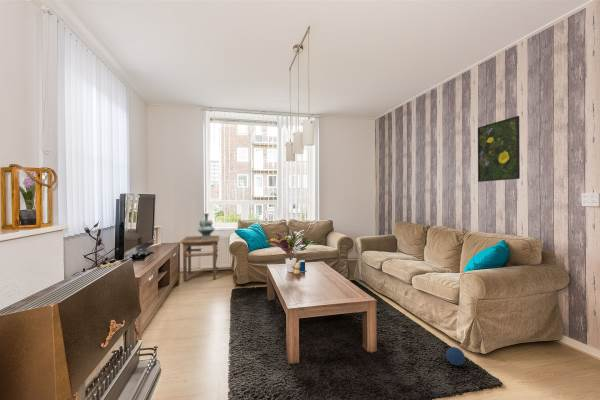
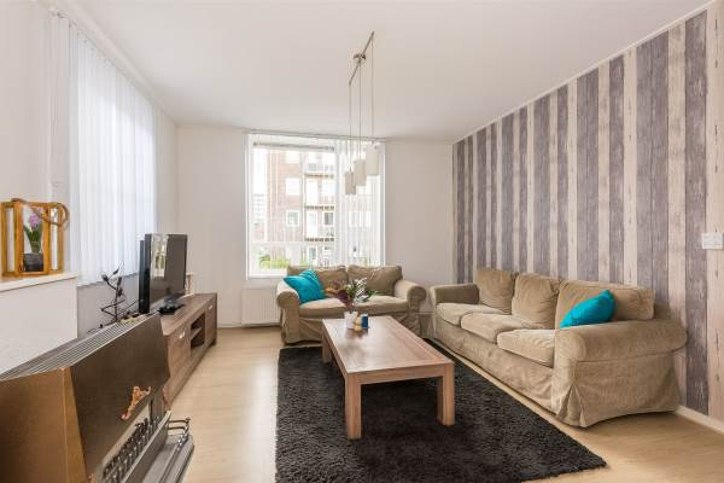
- decorative urn (206, 224)
- side table (201, 255)
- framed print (497, 151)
- ball (455, 356)
